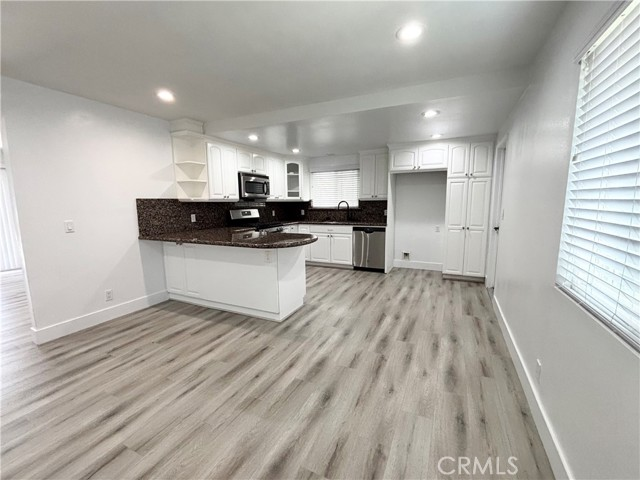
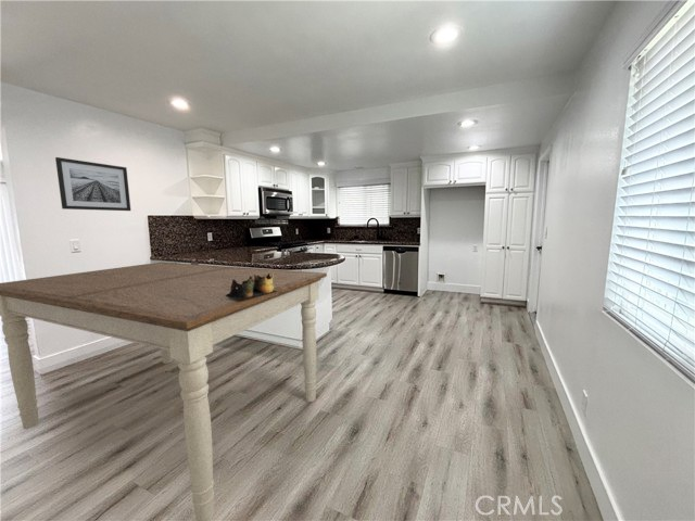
+ dining table (174, 346)
+ decorative bowl (253, 284)
+ wall art (97, 186)
